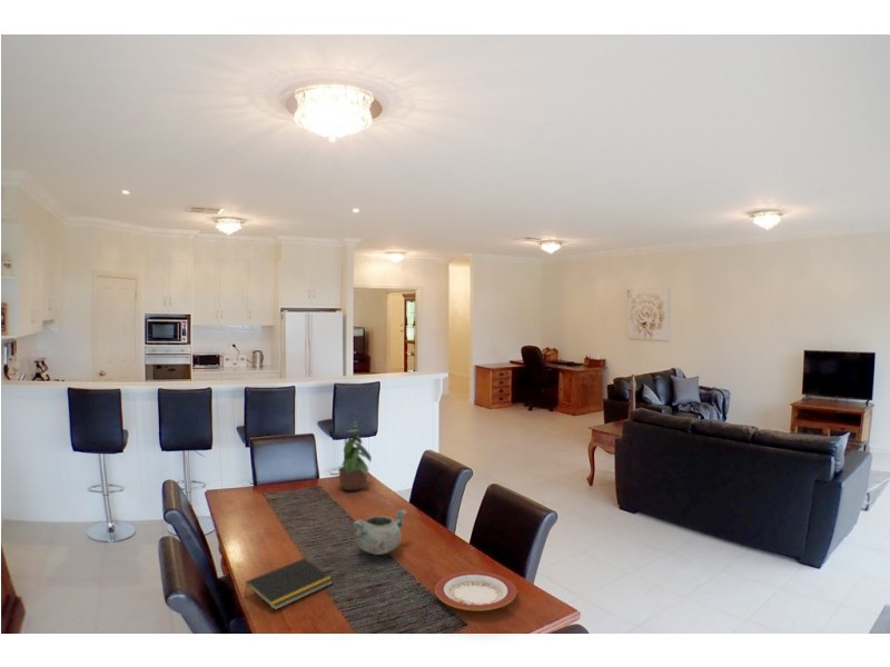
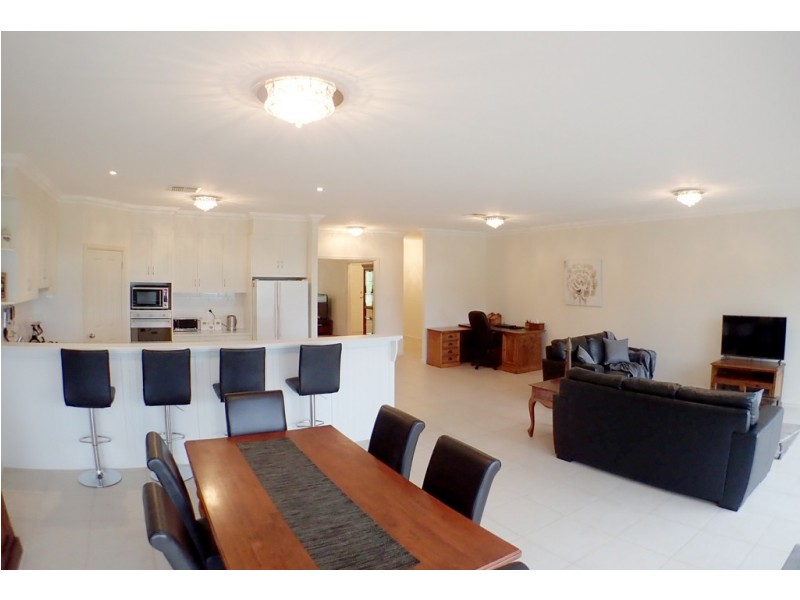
- decorative bowl (379, 531)
- potted plant (355, 454)
- notepad (290, 581)
- plate (475, 591)
